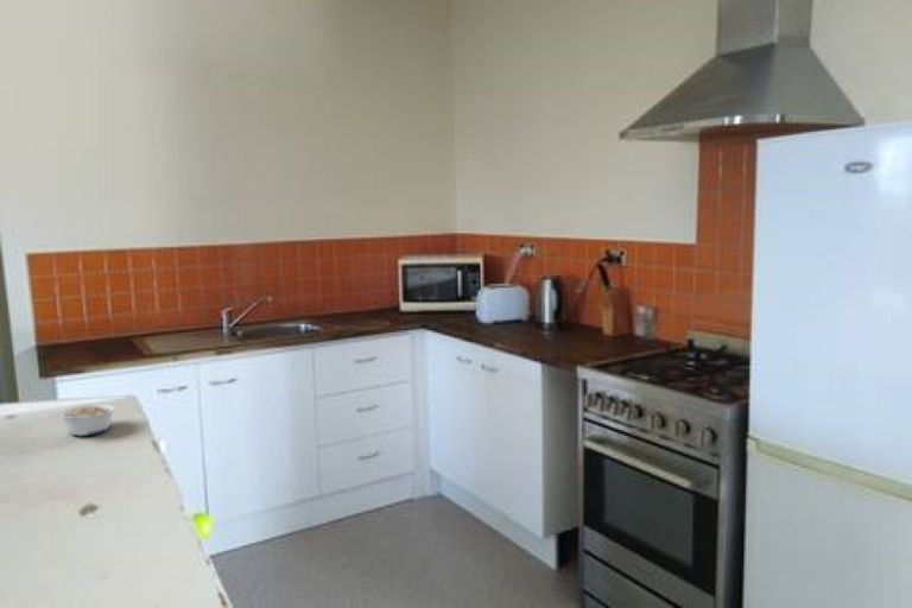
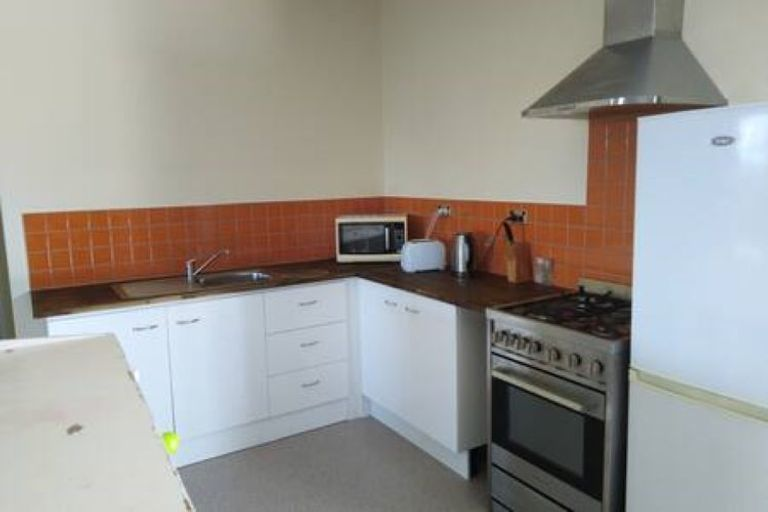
- legume (88, 418)
